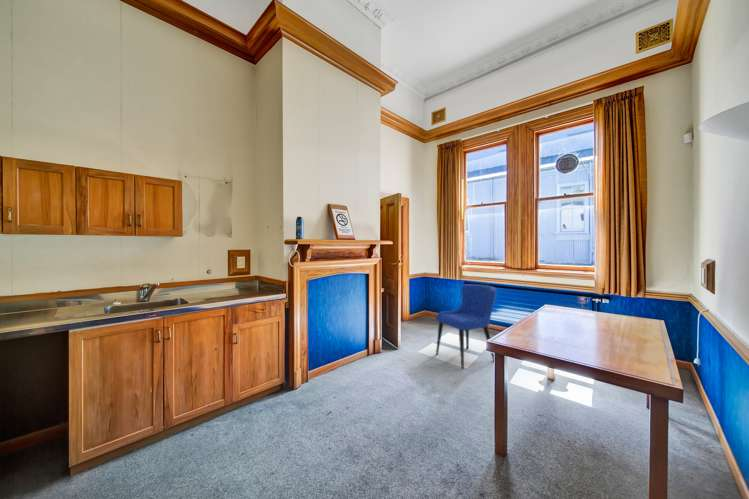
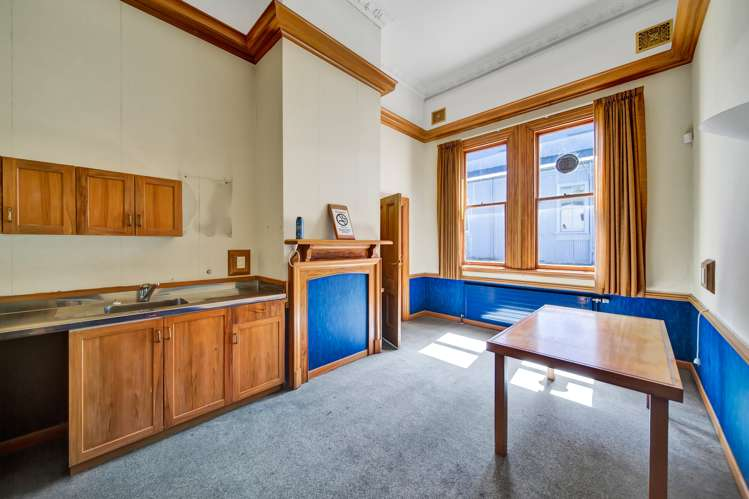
- dining chair (465, 322)
